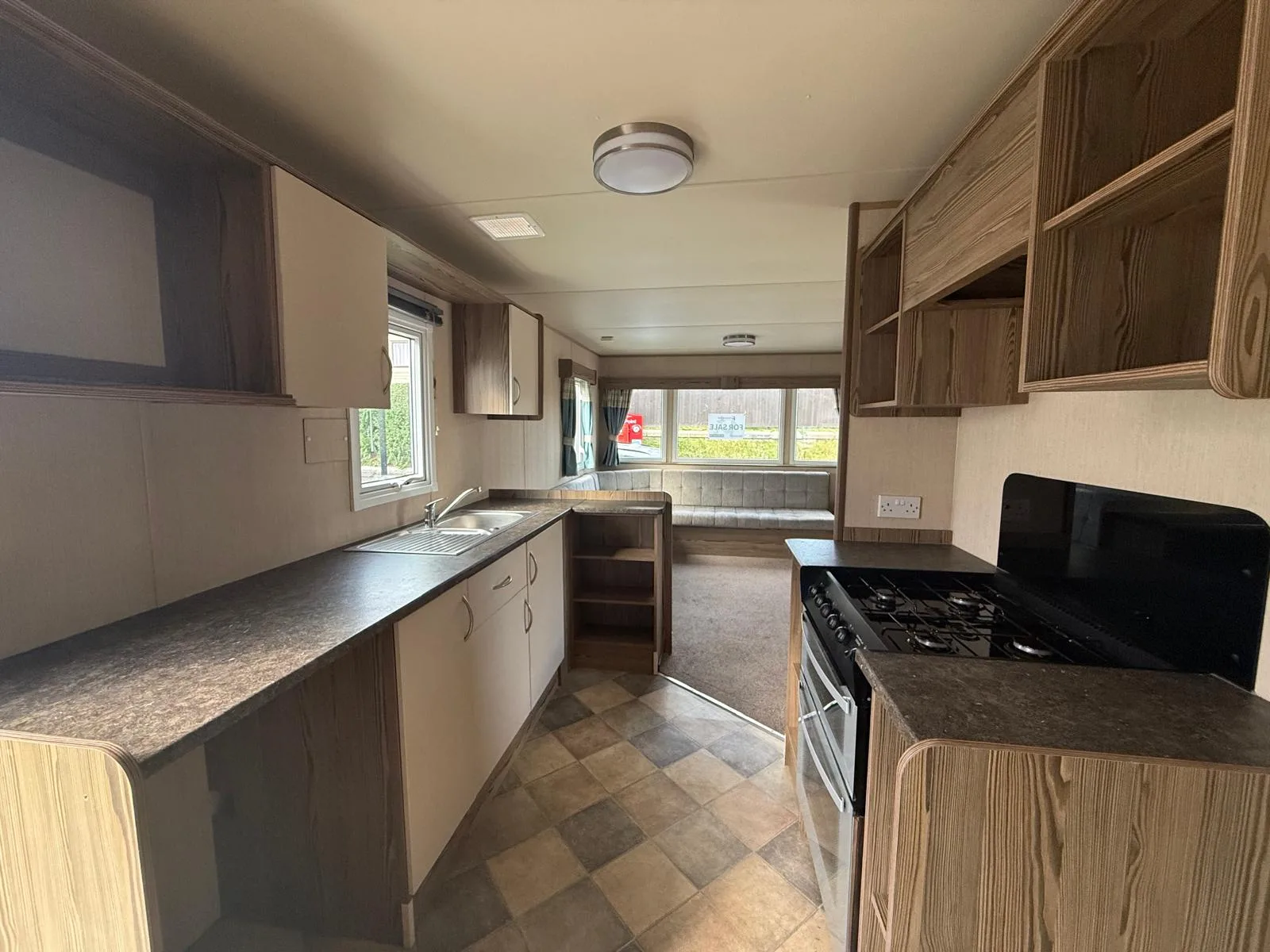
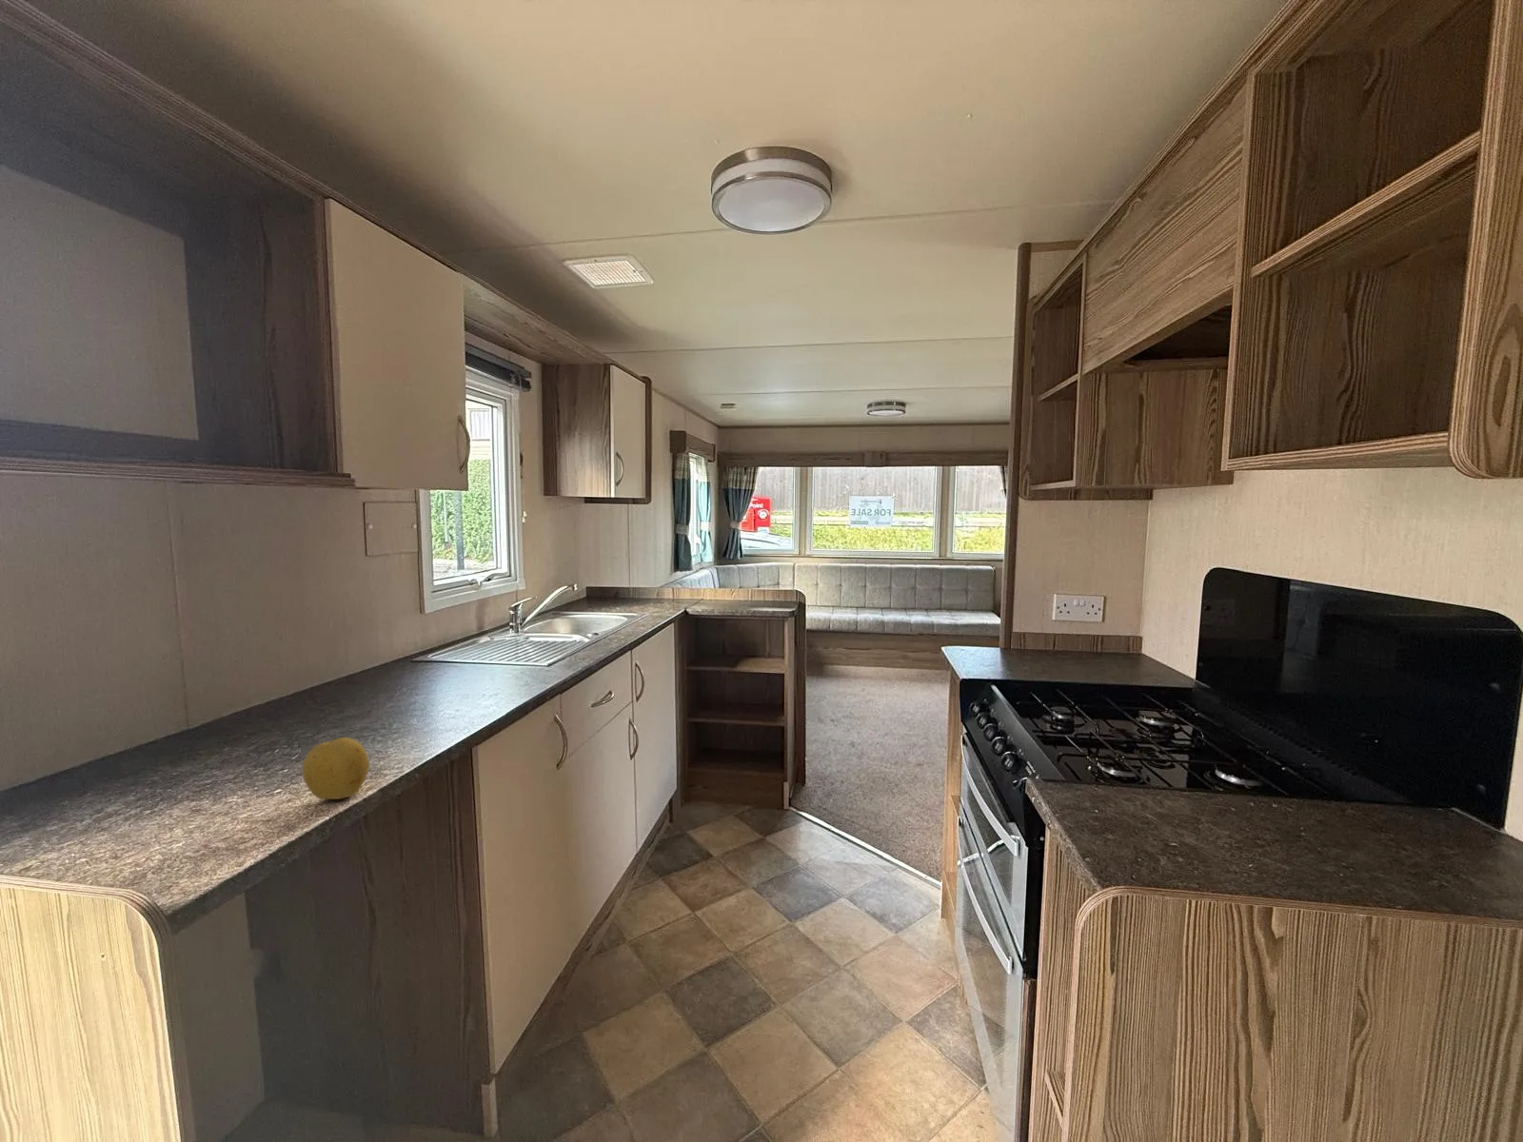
+ fruit (336, 768)
